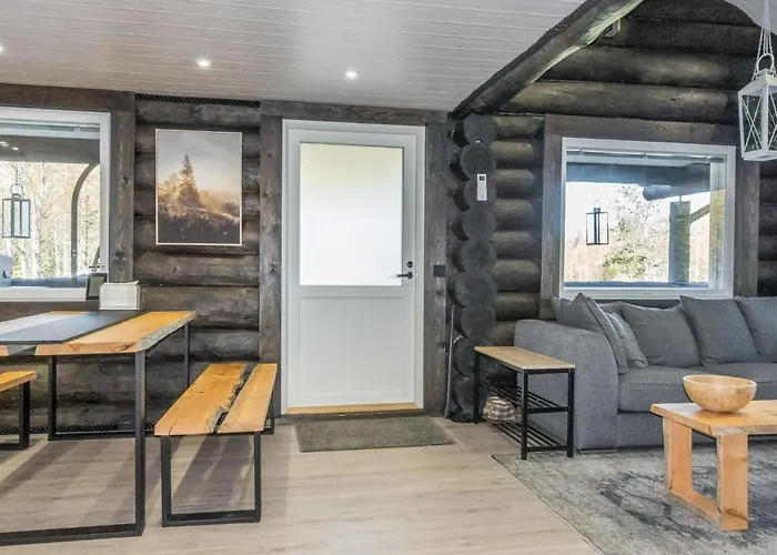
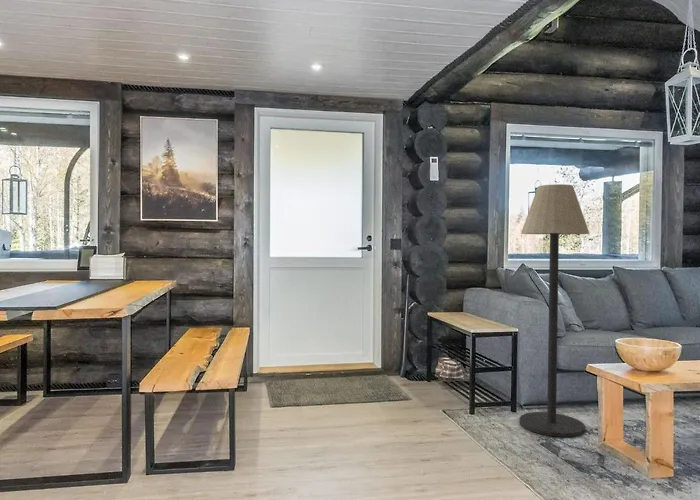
+ floor lamp (553, 306)
